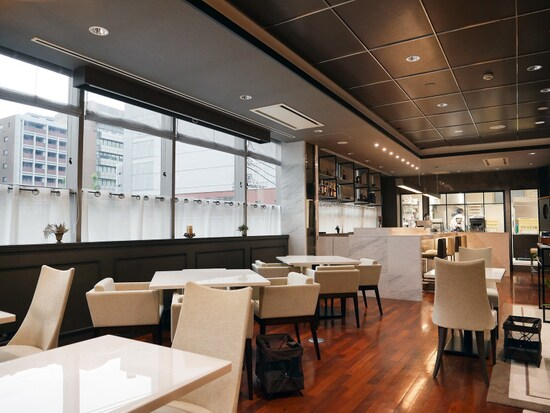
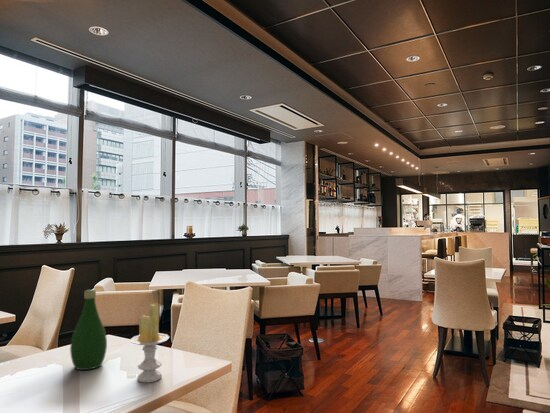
+ bottle (89, 327)
+ candle (150, 340)
